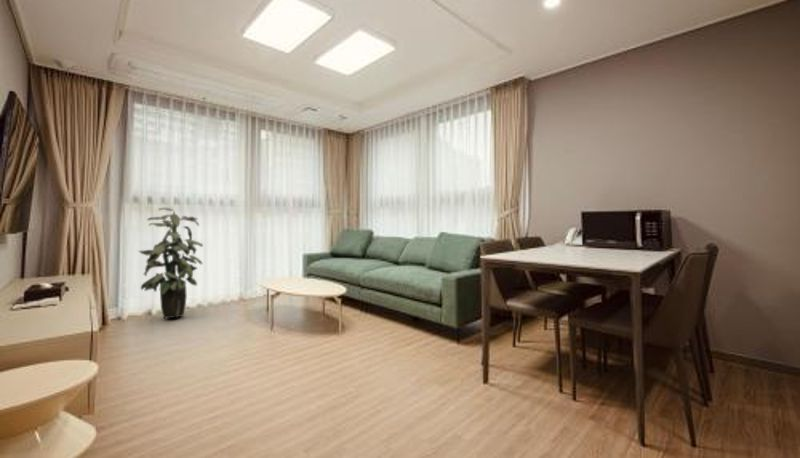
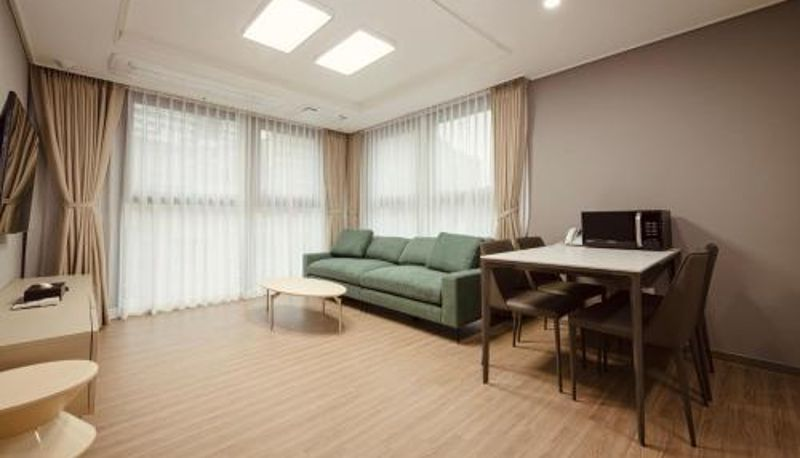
- indoor plant (170, 262)
